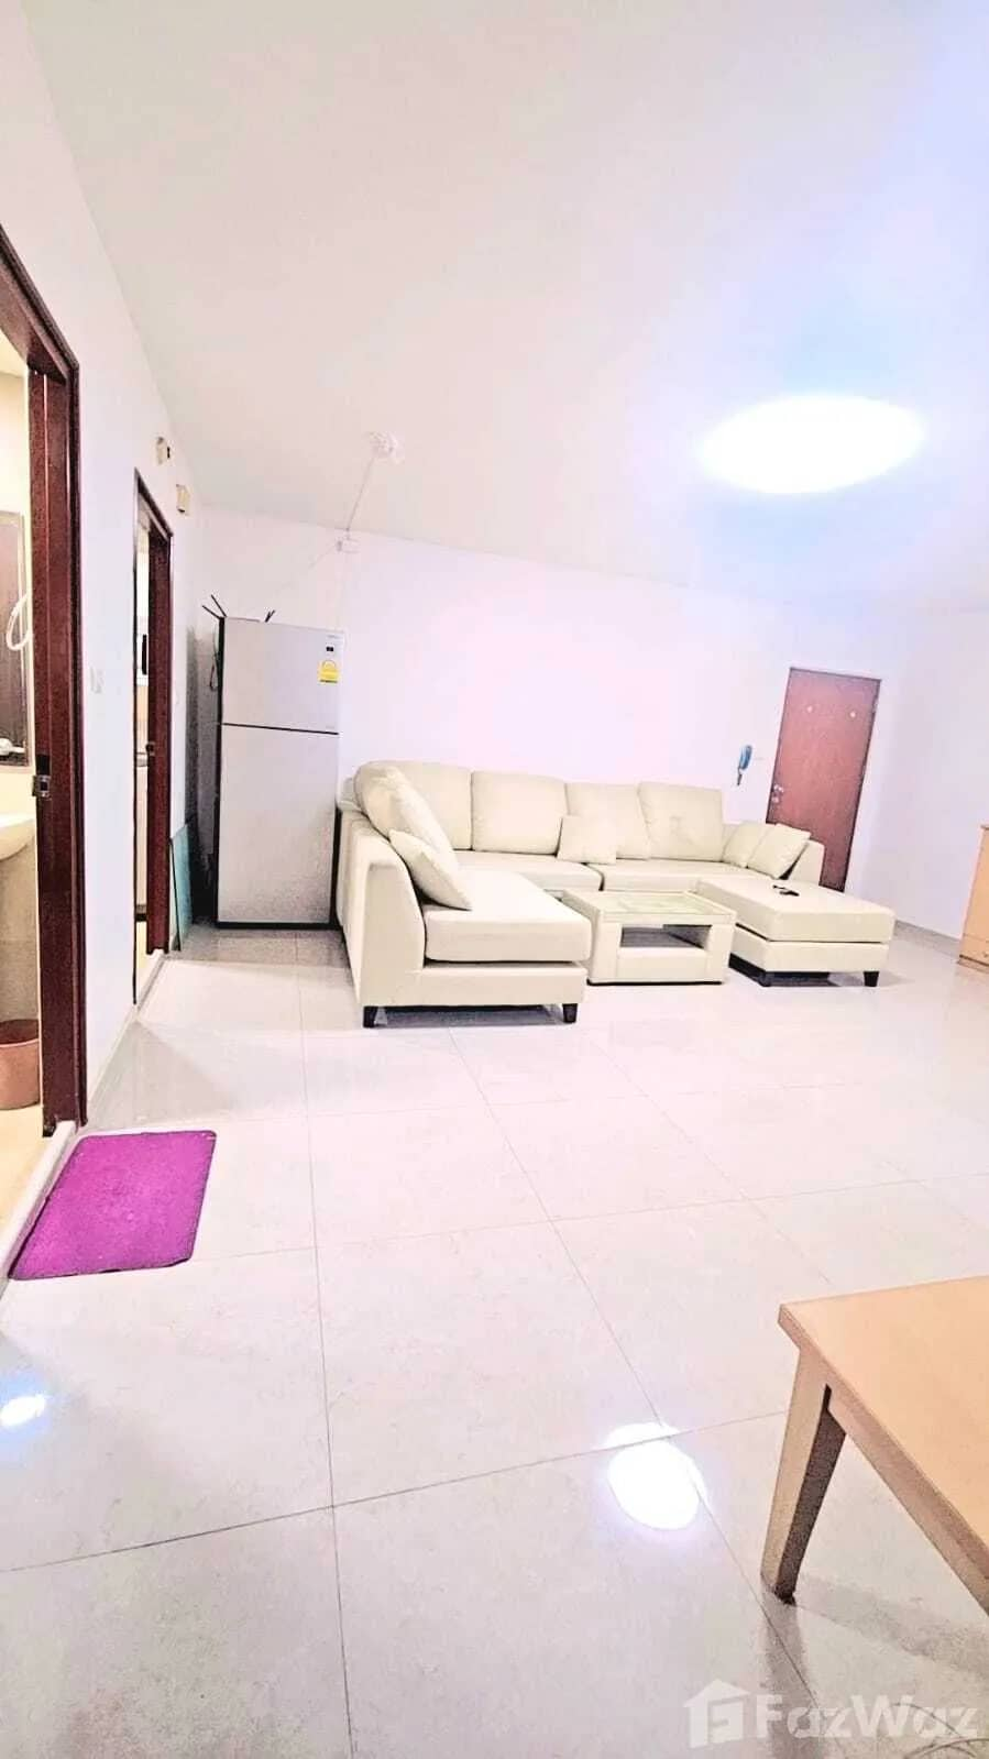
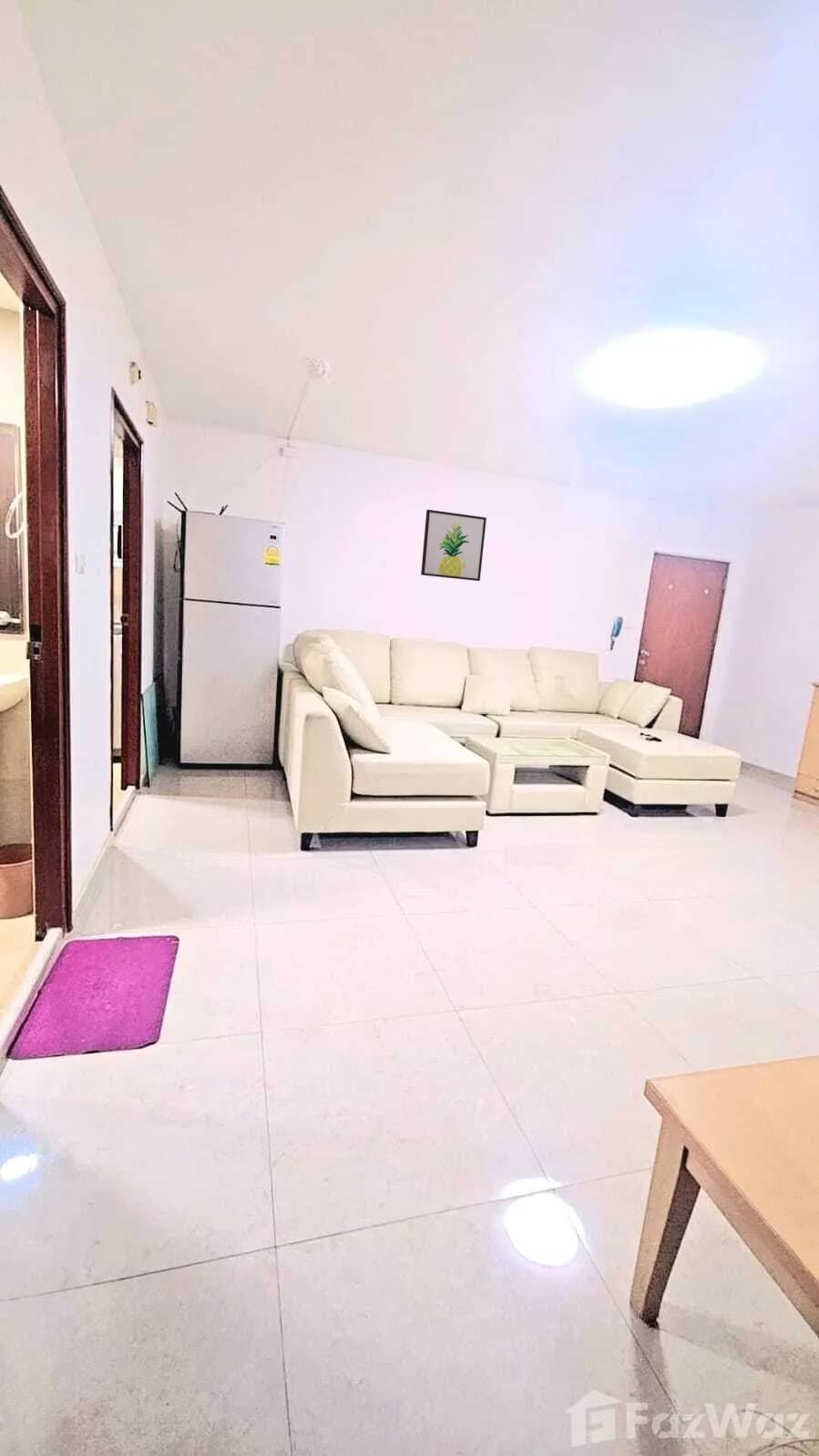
+ wall art (454, 545)
